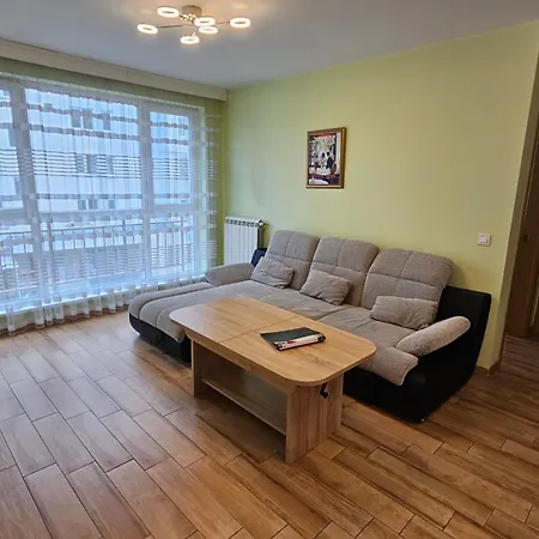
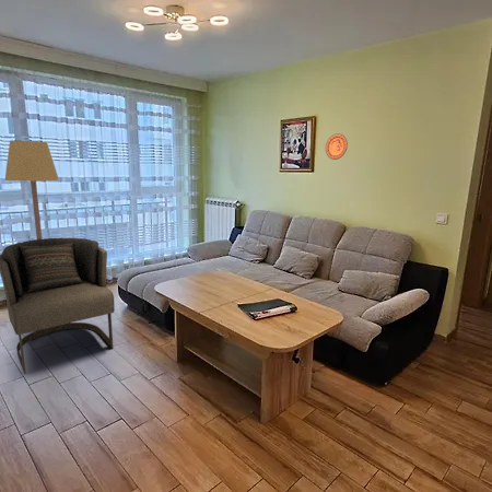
+ armchair (57, 295)
+ decorative plate (336, 147)
+ lamp (38, 229)
